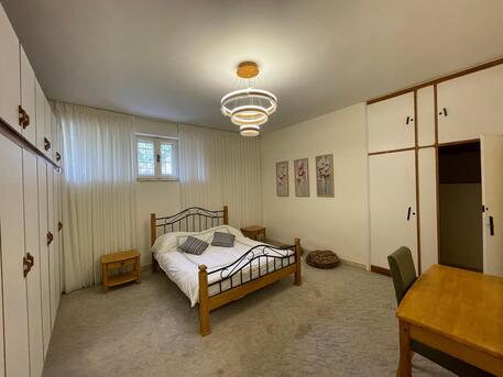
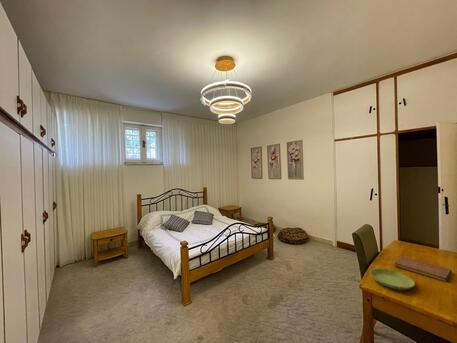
+ notebook (421, 267)
+ saucer (391, 279)
